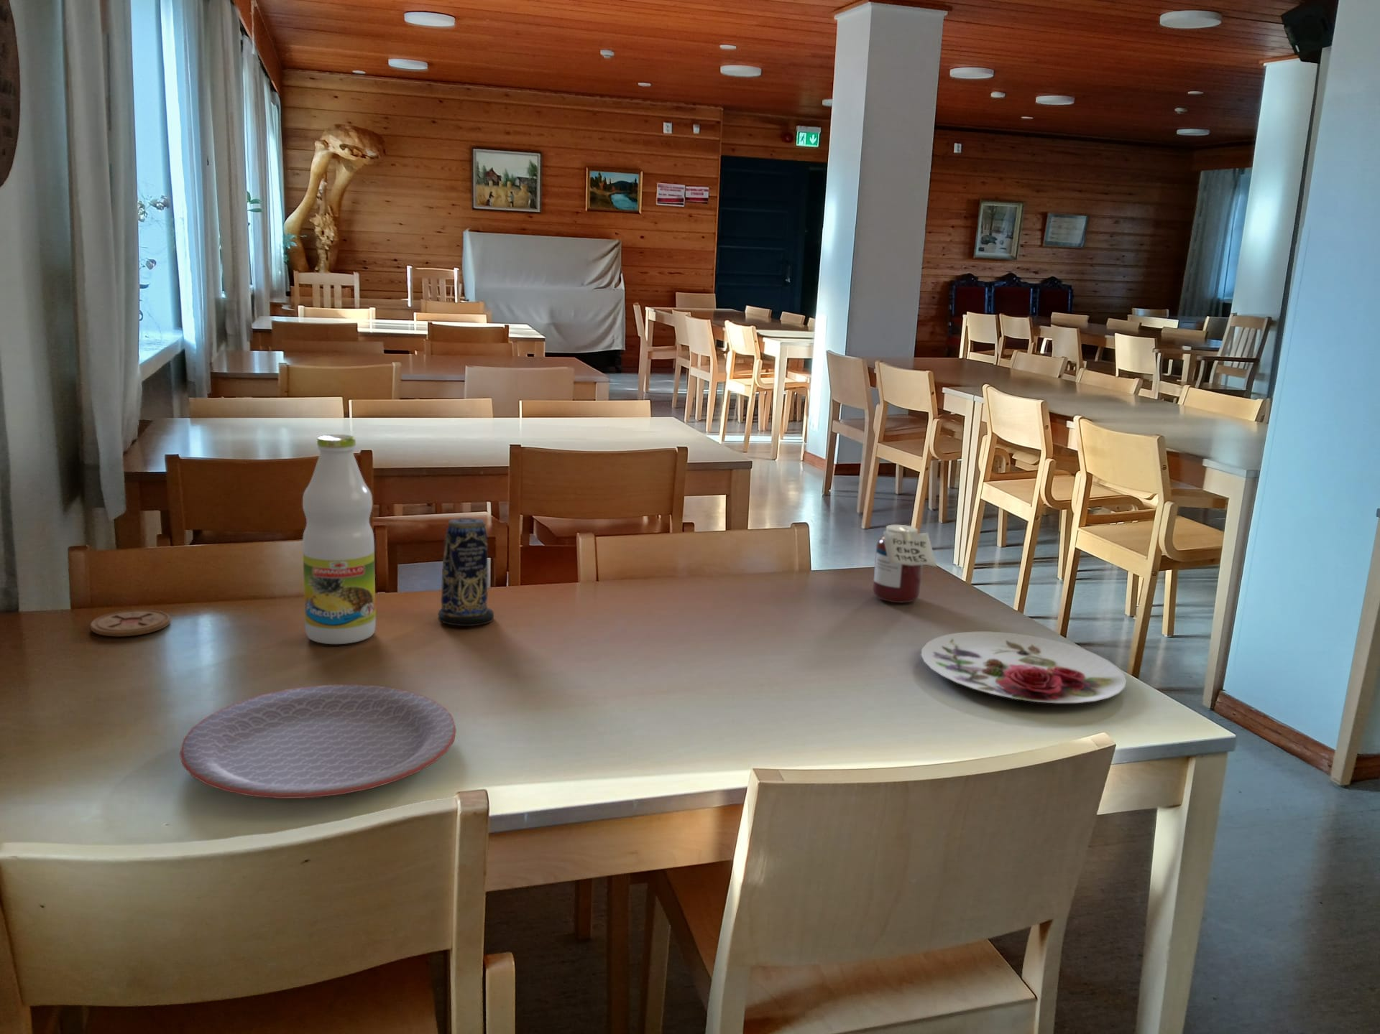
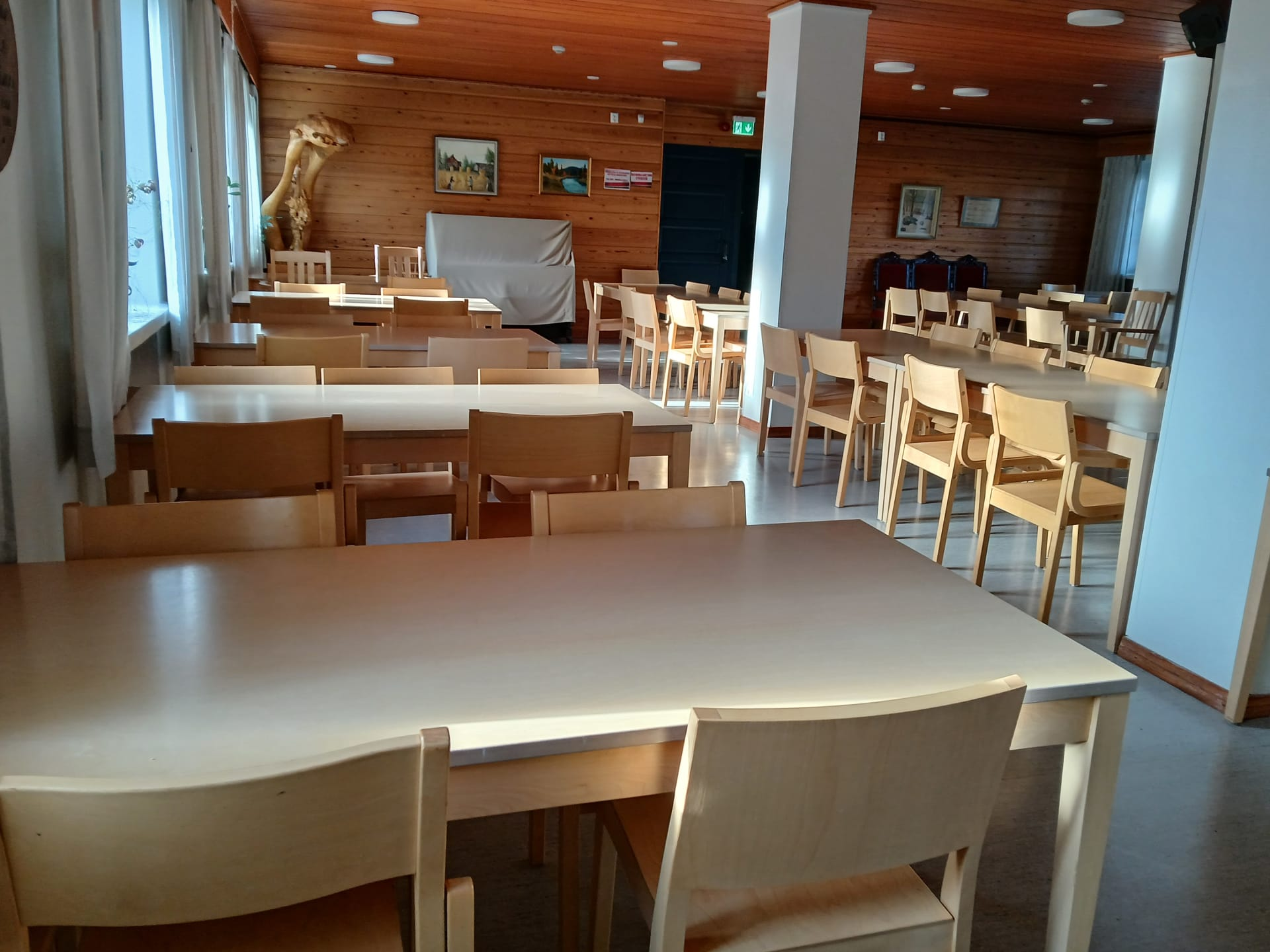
- bottle (339, 538)
- plate (1021, 663)
- candle (466, 570)
- coaster (130, 622)
- jar (901, 565)
- plate (324, 743)
